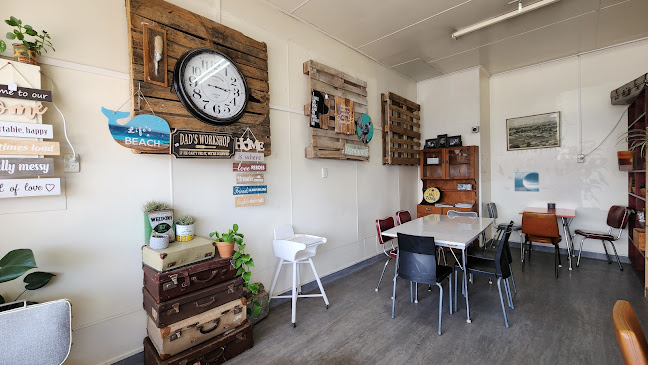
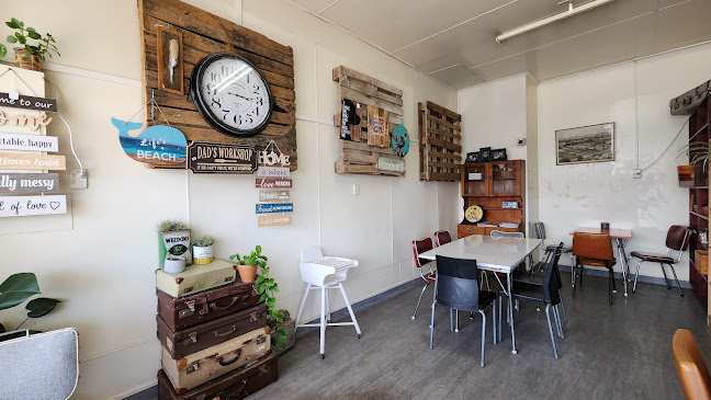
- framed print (526, 181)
